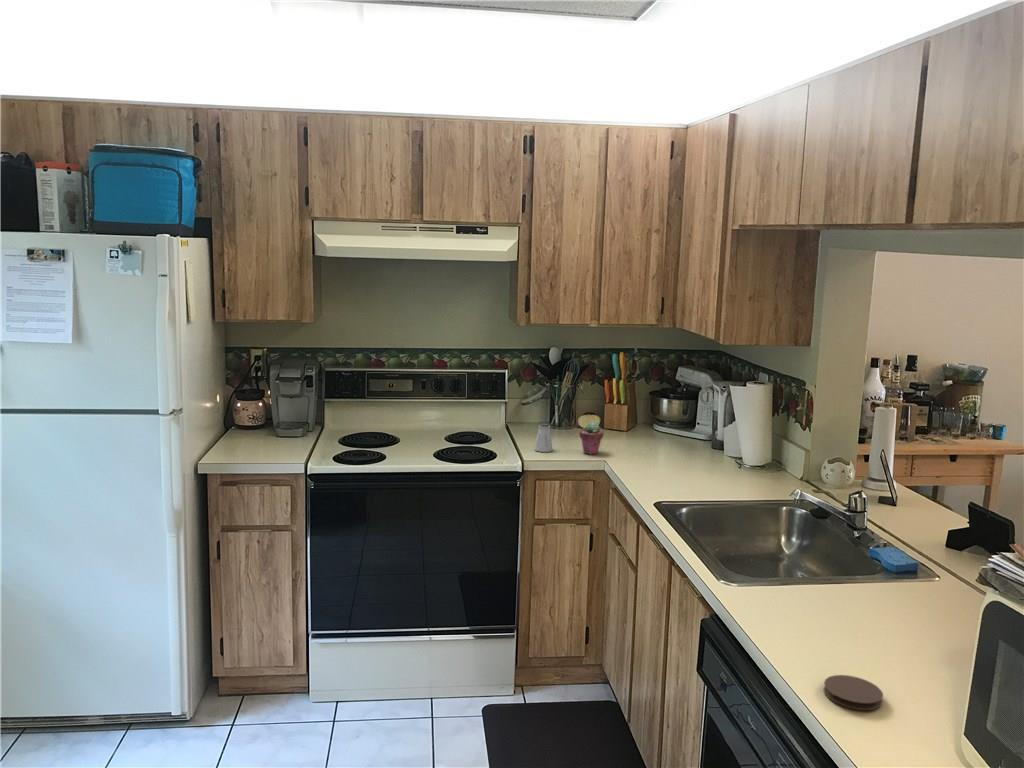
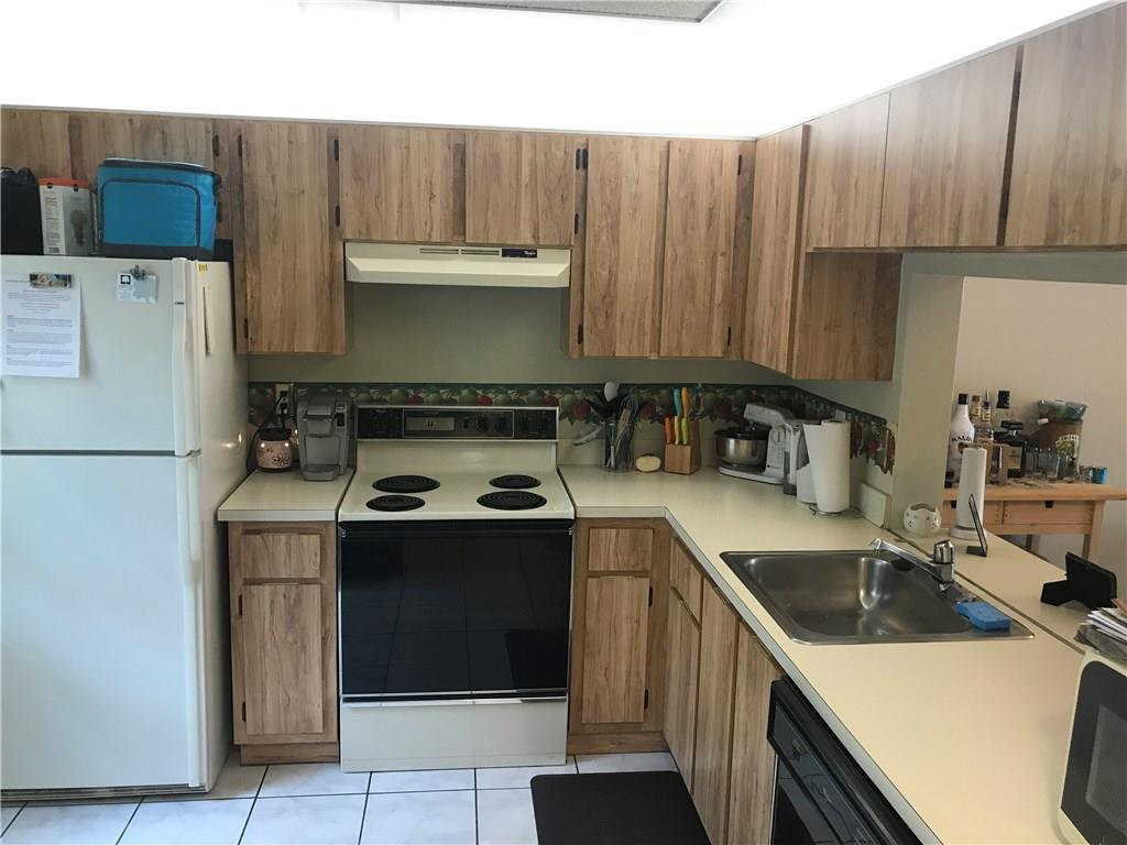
- saltshaker (543, 437)
- coaster (852, 692)
- potted succulent (591, 437)
